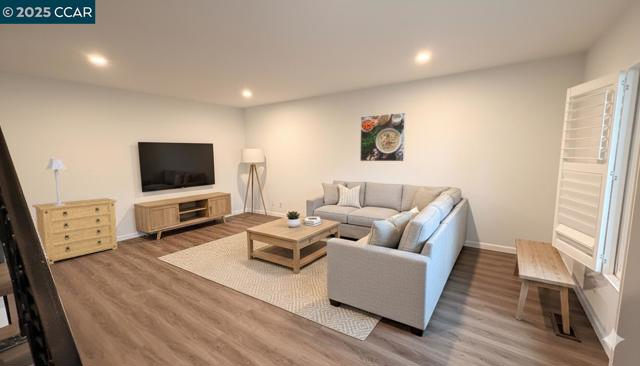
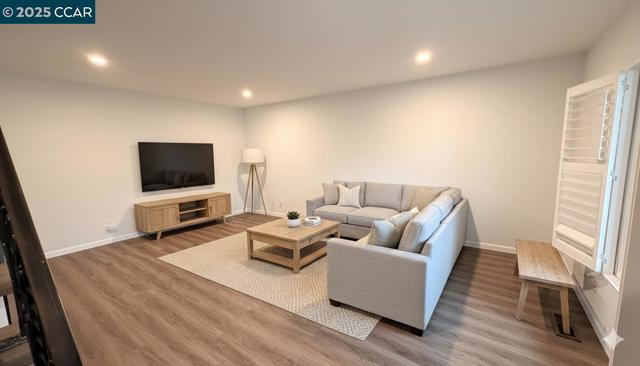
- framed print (381, 138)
- table lamp (57, 182)
- dresser (78, 228)
